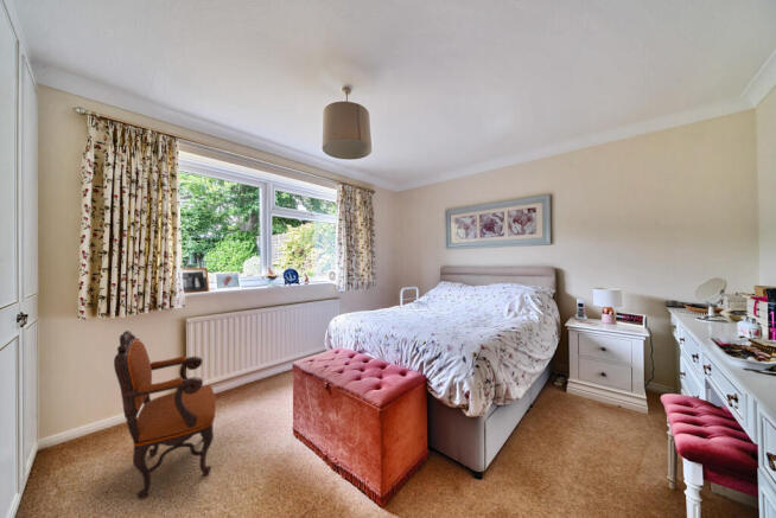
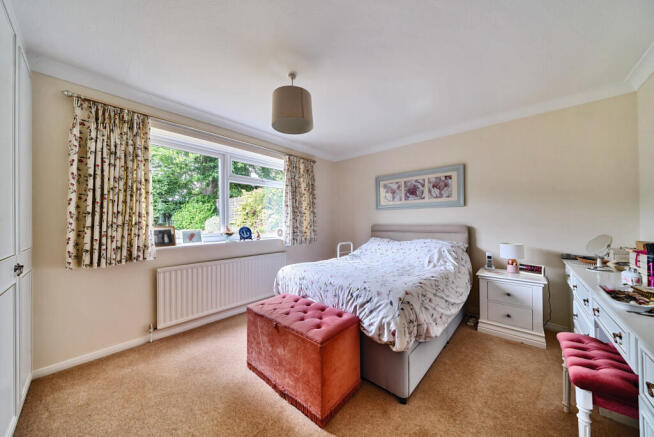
- armchair (171, 396)
